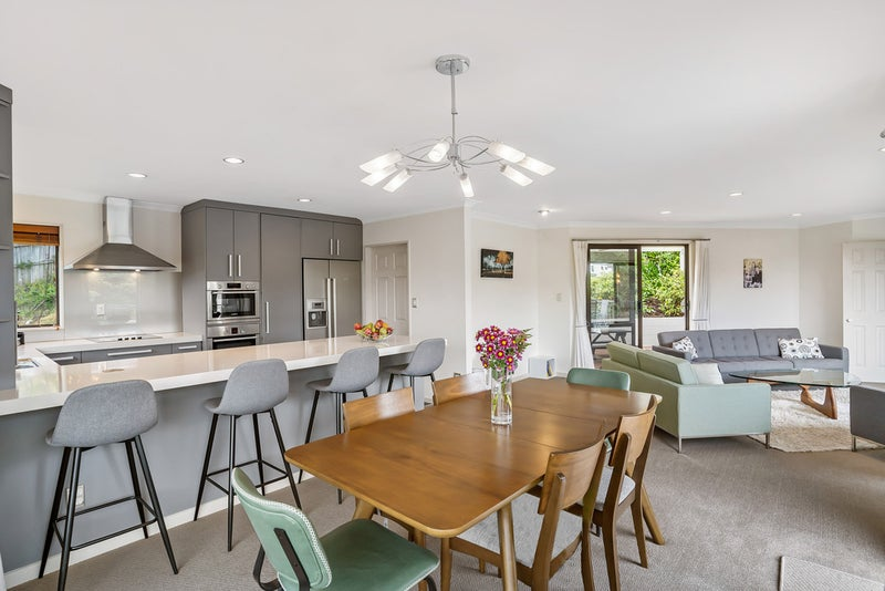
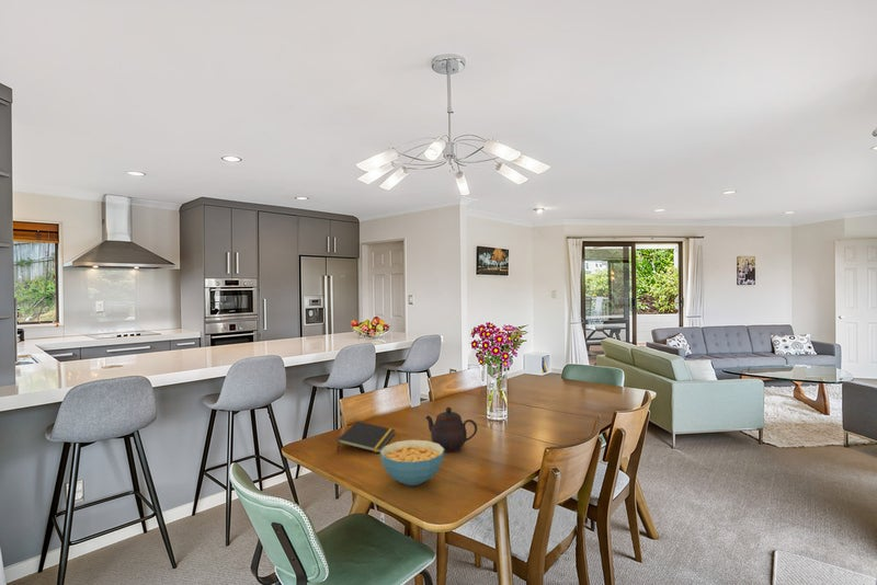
+ notepad (367, 435)
+ cereal bowl (412, 466)
+ teapot (451, 427)
